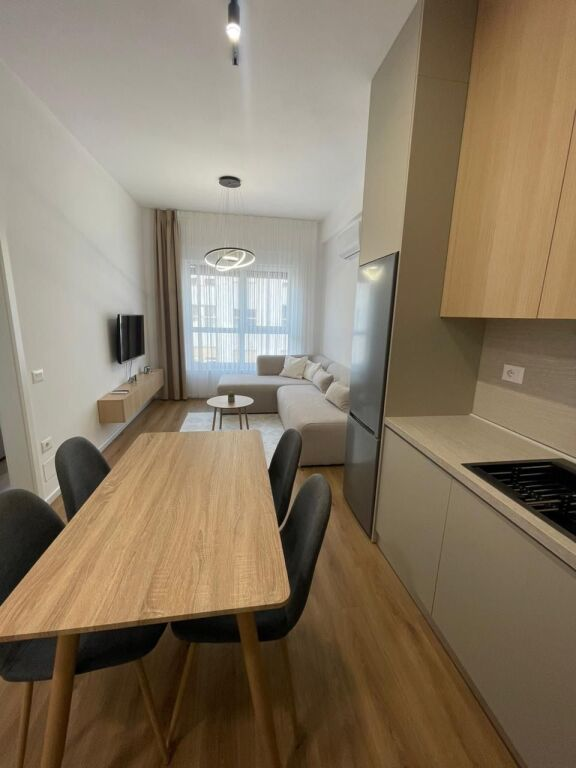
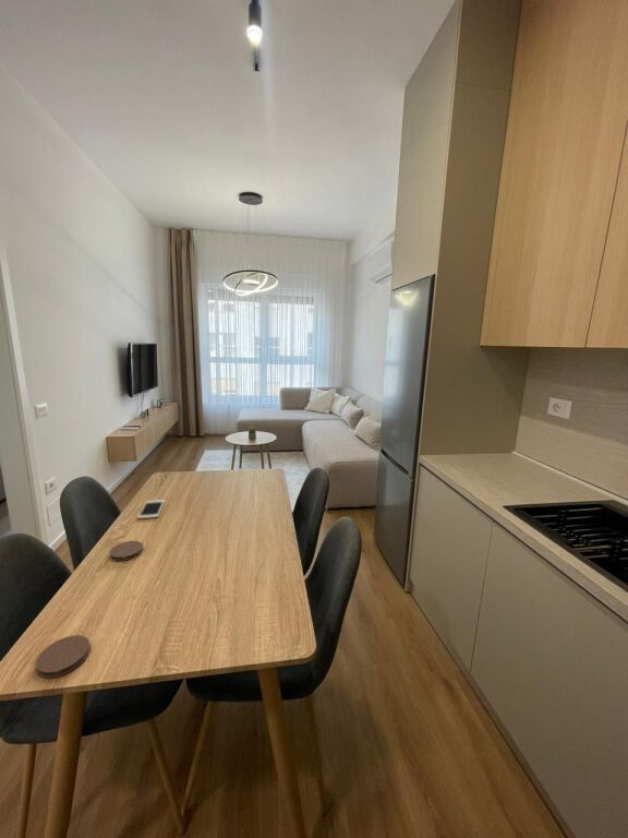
+ cell phone (152, 508)
+ coaster (126, 550)
+ coaster (63, 655)
